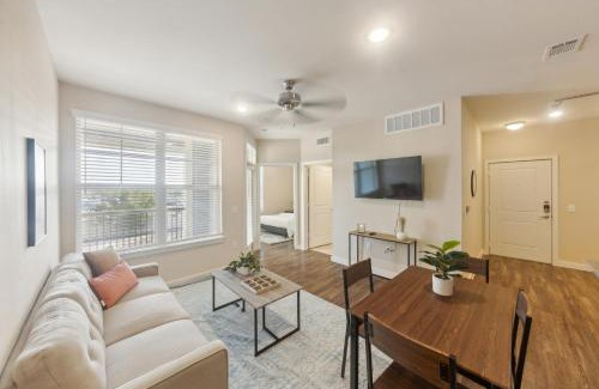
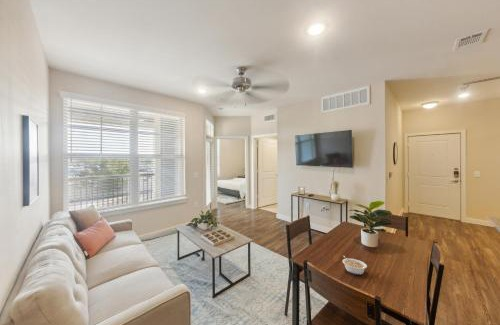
+ legume (353, 266)
